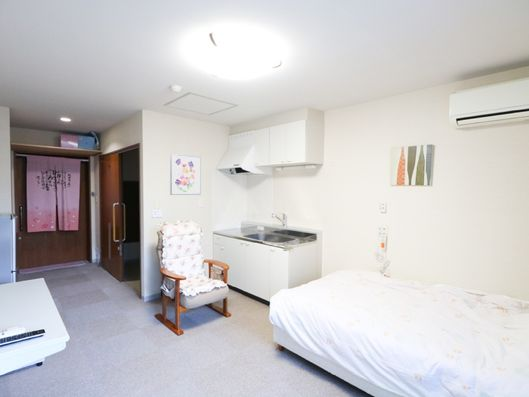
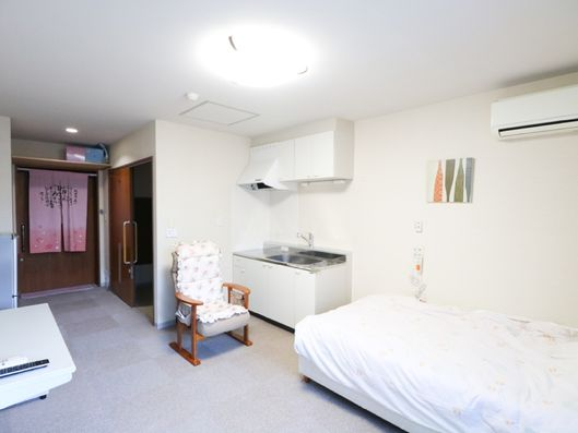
- wall art (186, 175)
